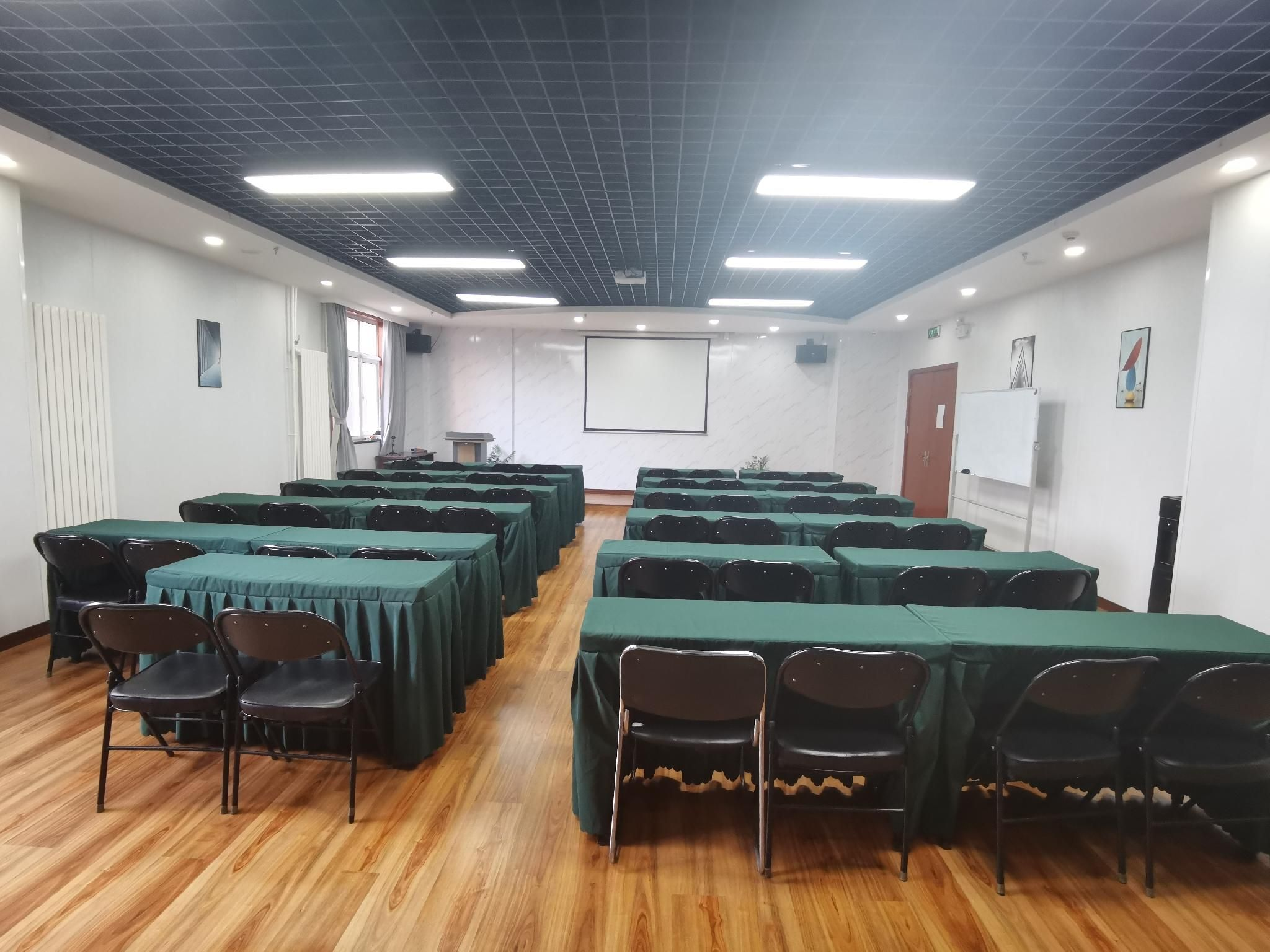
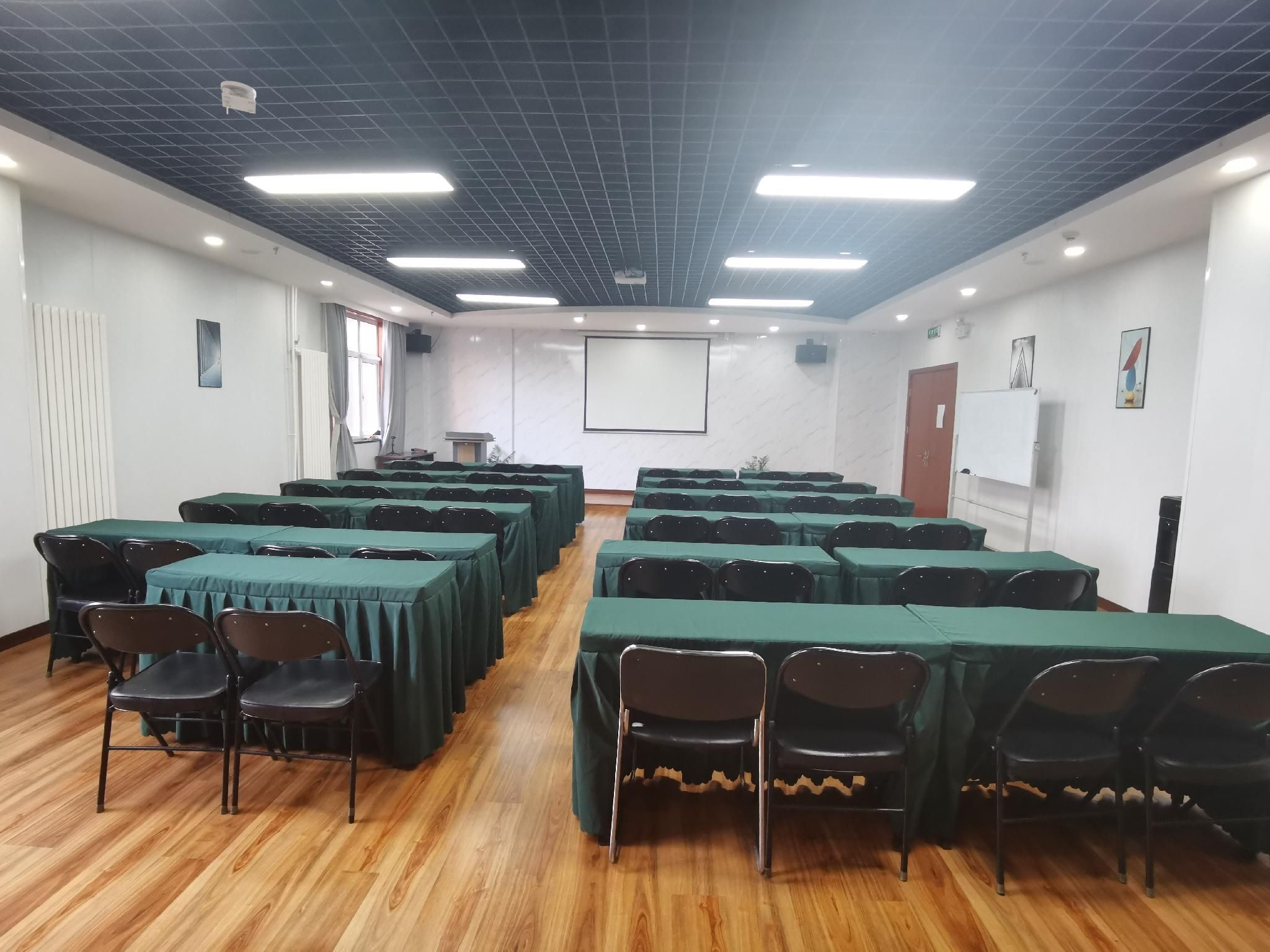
+ smoke detector (239, 102)
